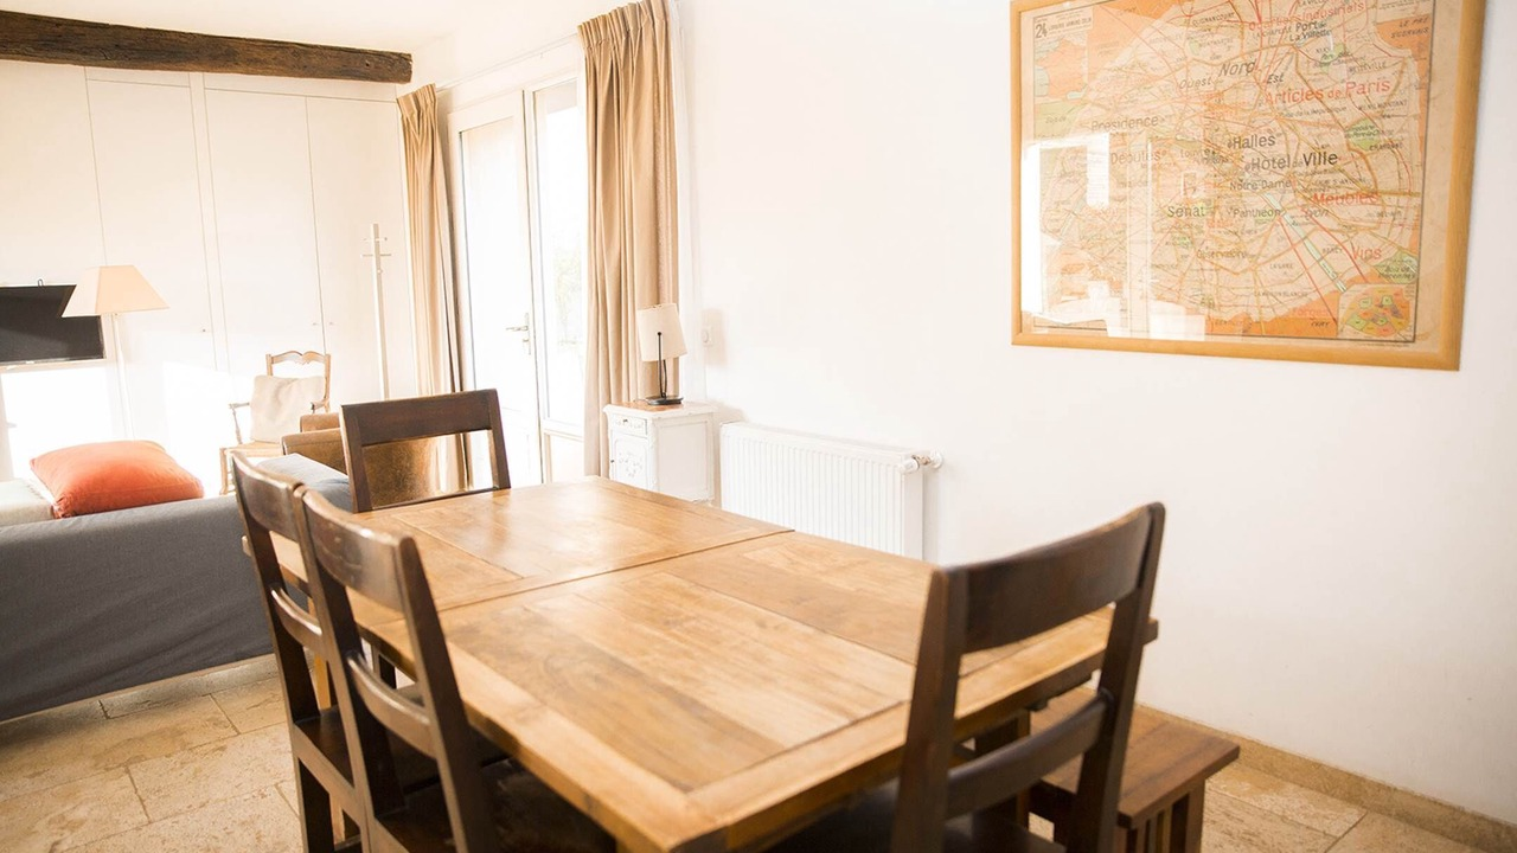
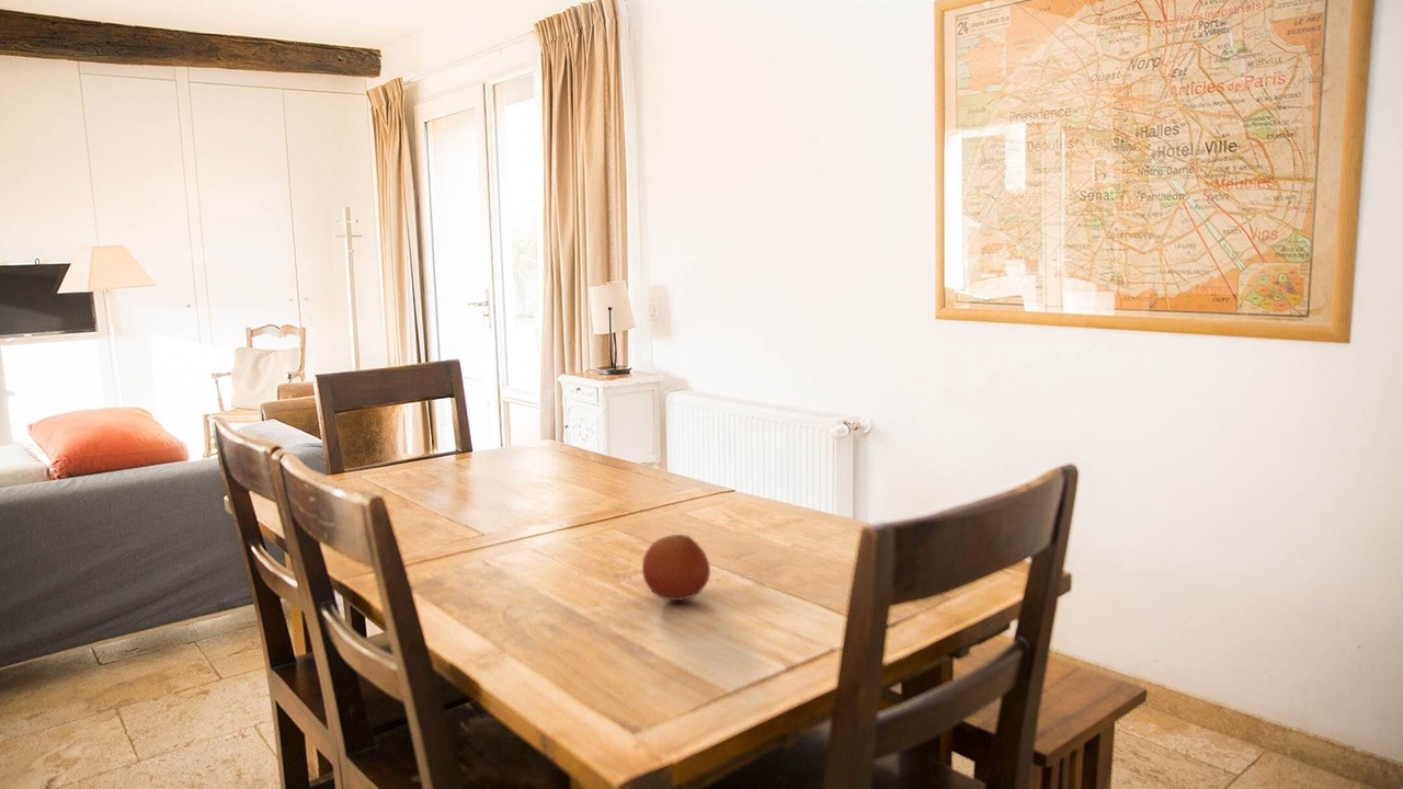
+ fruit (675, 565)
